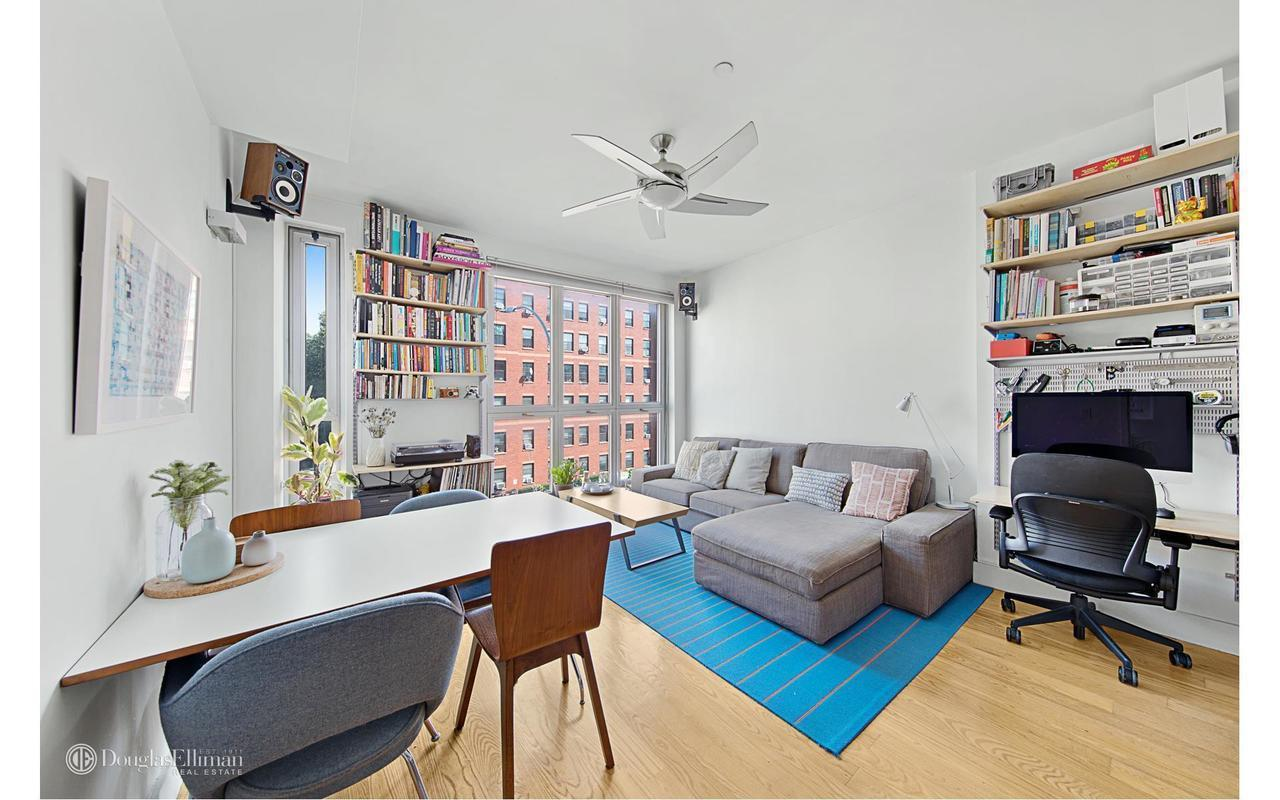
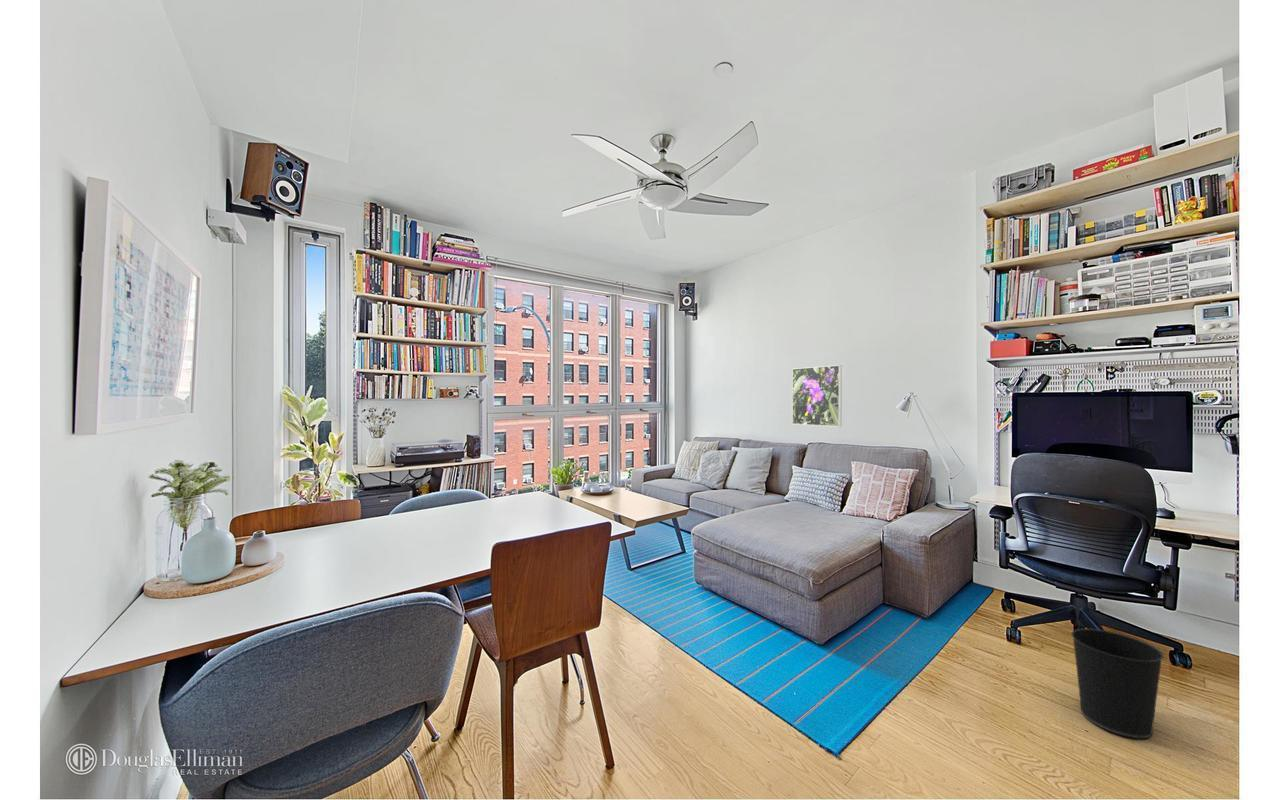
+ wastebasket (1115, 682)
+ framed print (815, 396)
